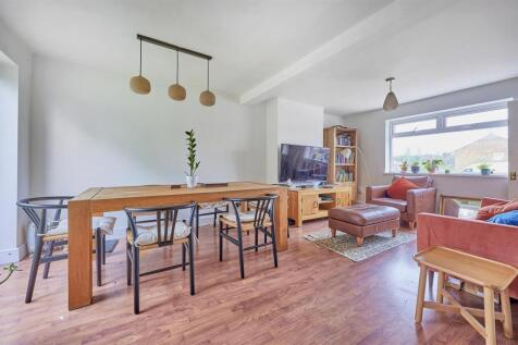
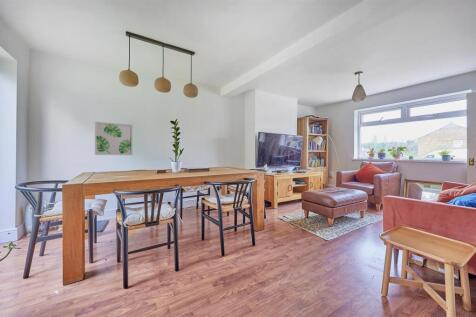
+ wall art (114, 139)
